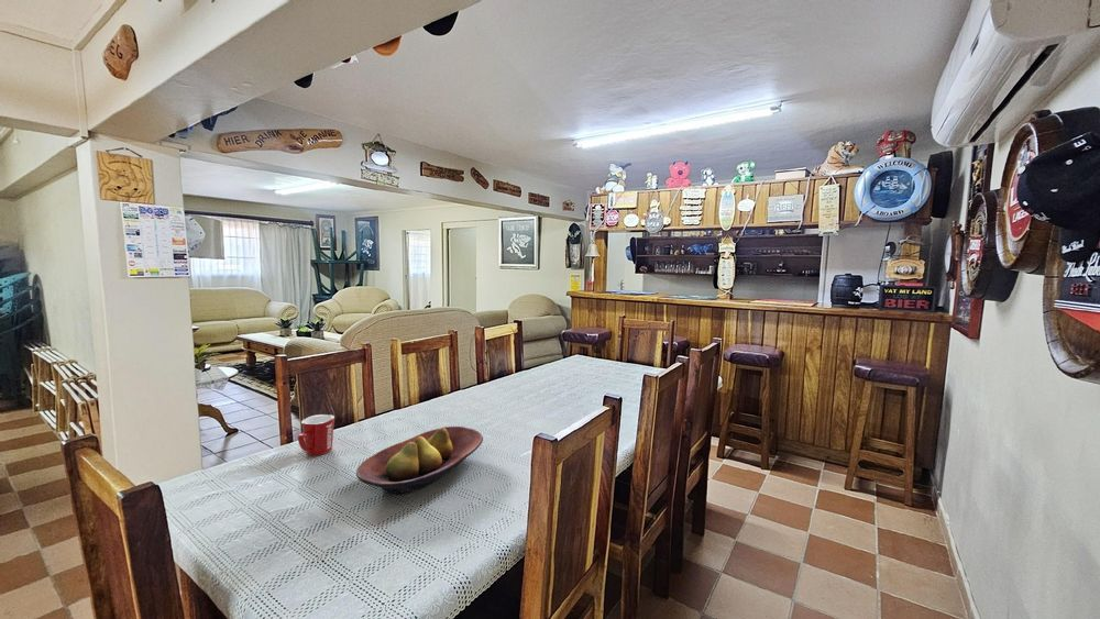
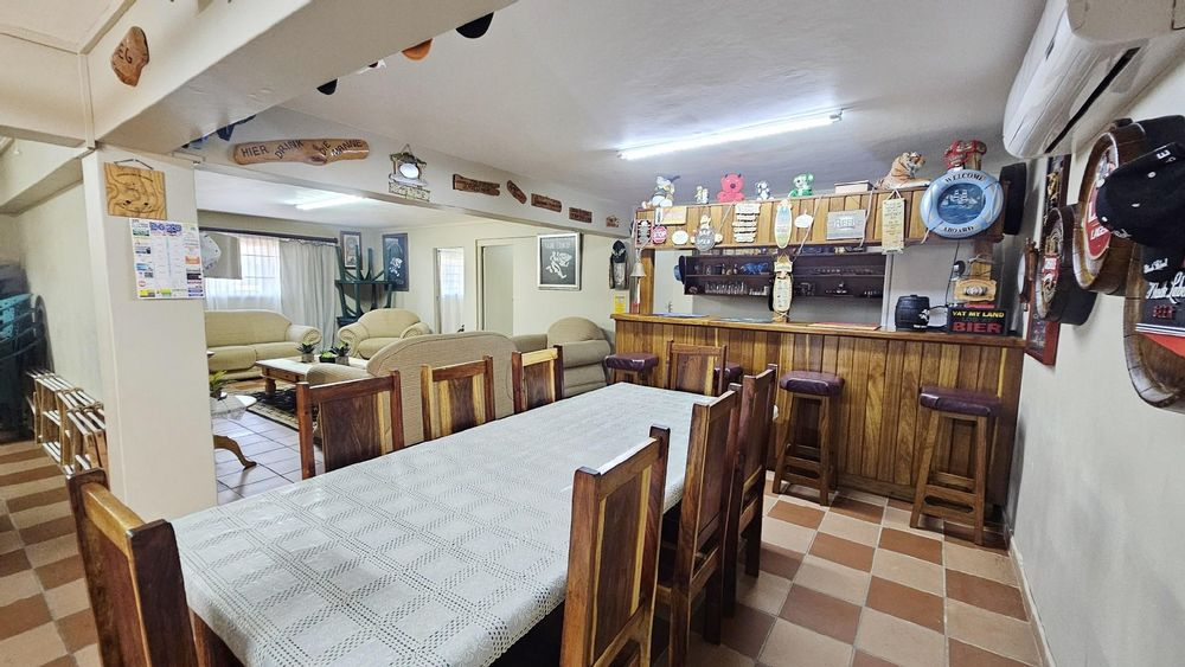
- mug (314, 438)
- fruit bowl (426, 453)
